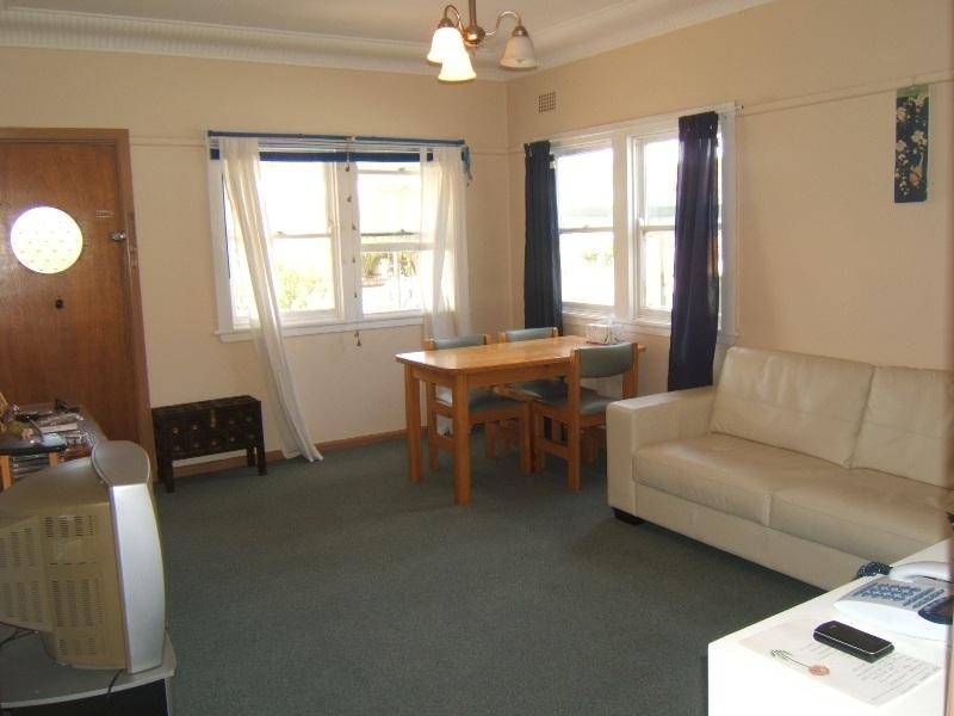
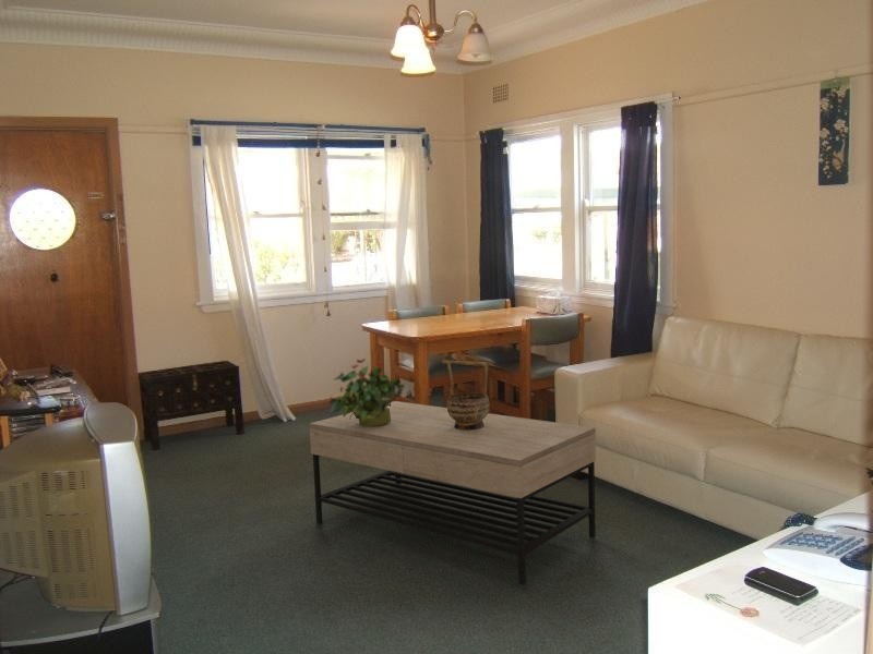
+ coffee table (447, 477)
+ decorative bowl (468, 393)
+ potted plant (367, 392)
